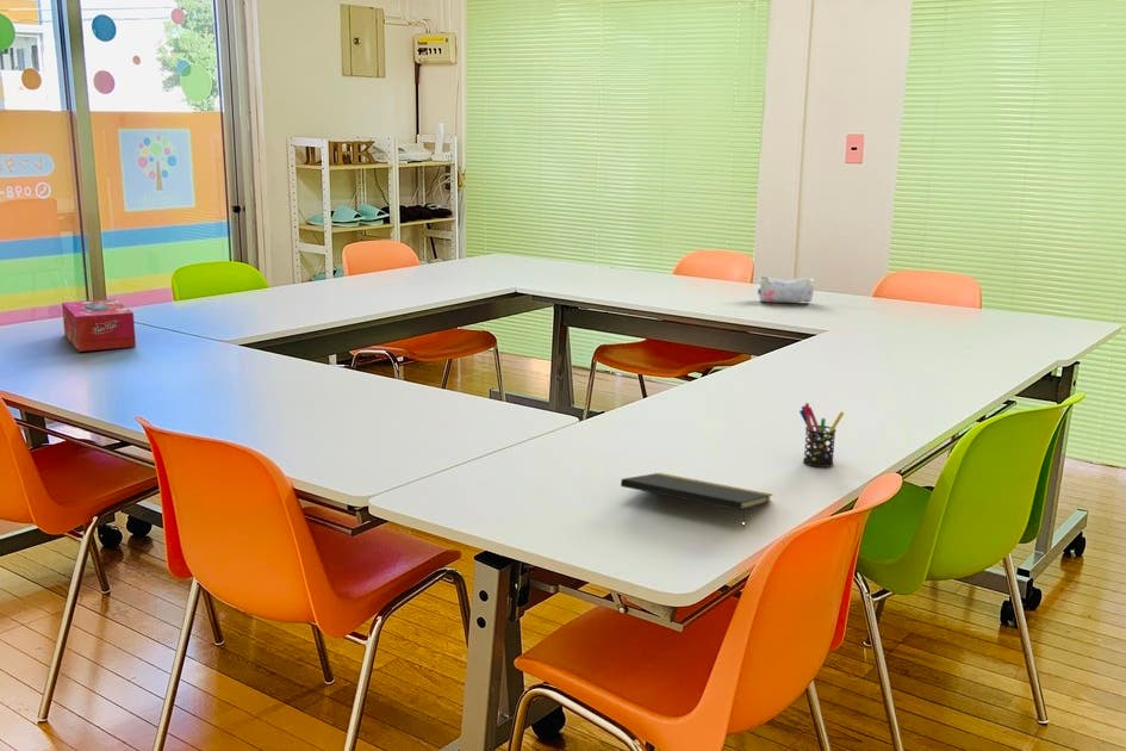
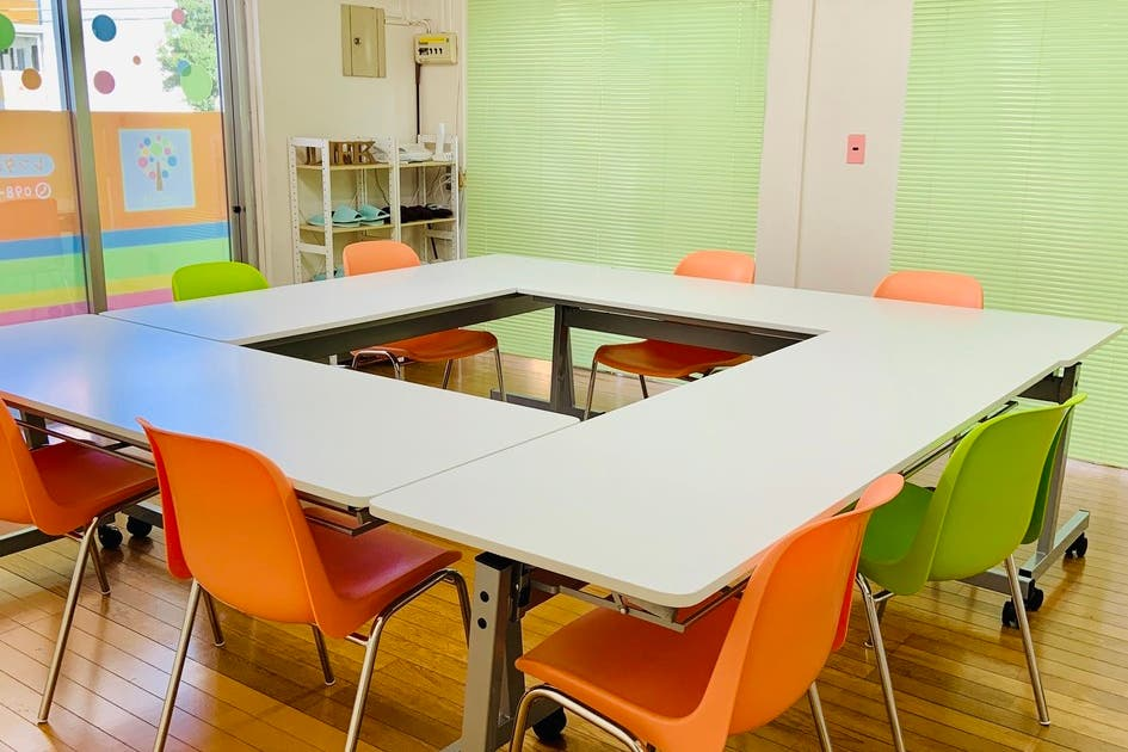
- tissue box (98, 323)
- pencil case (785, 288)
- pen holder (819, 434)
- notepad (697, 490)
